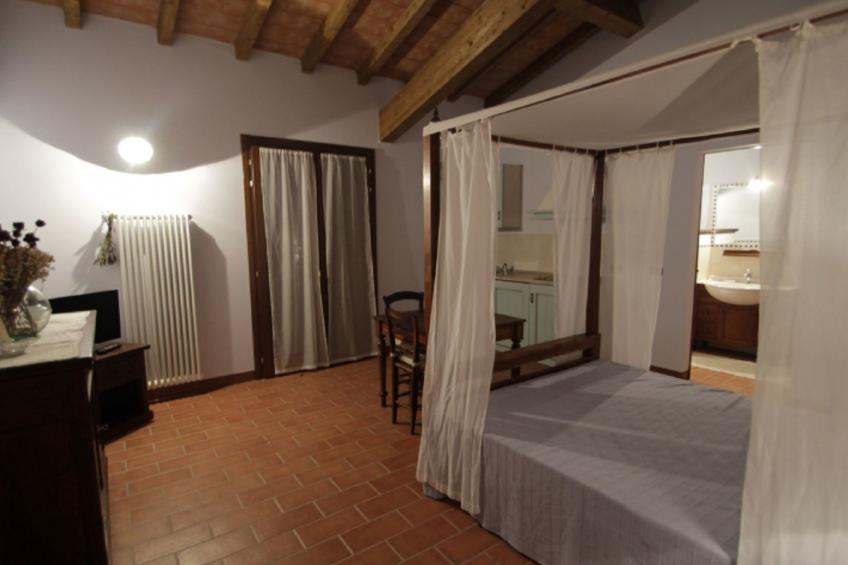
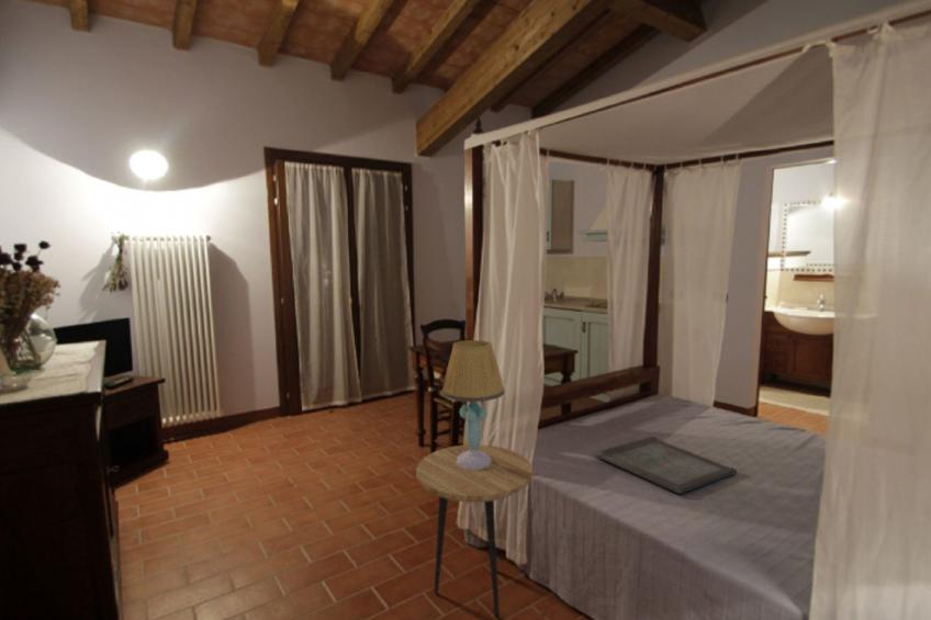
+ table lamp (473, 403)
+ serving tray (662, 462)
+ side table (486, 528)
